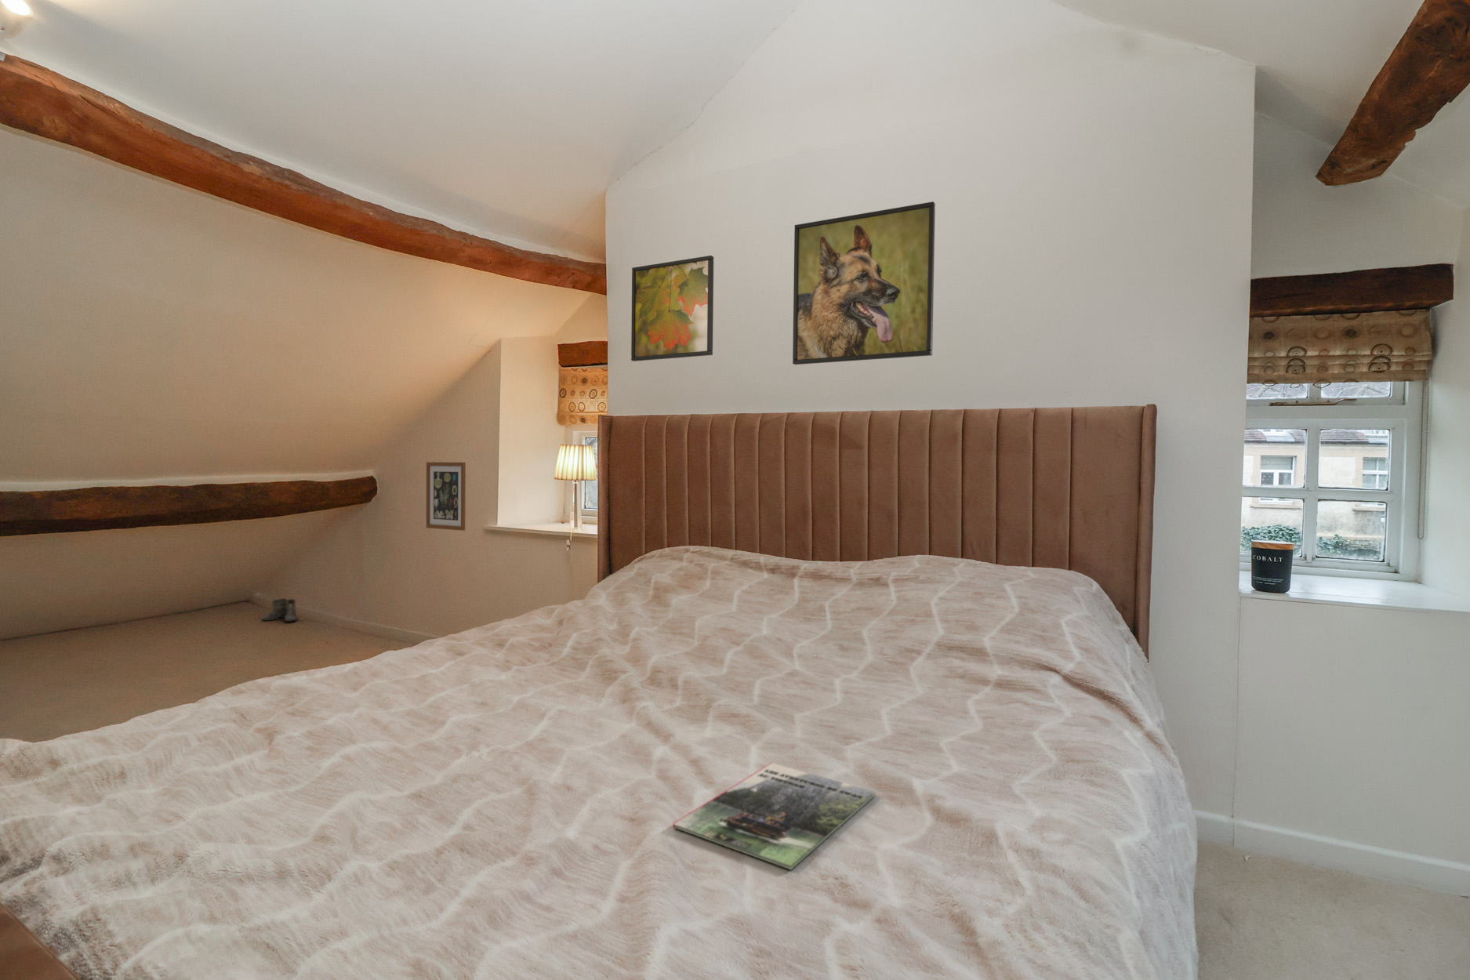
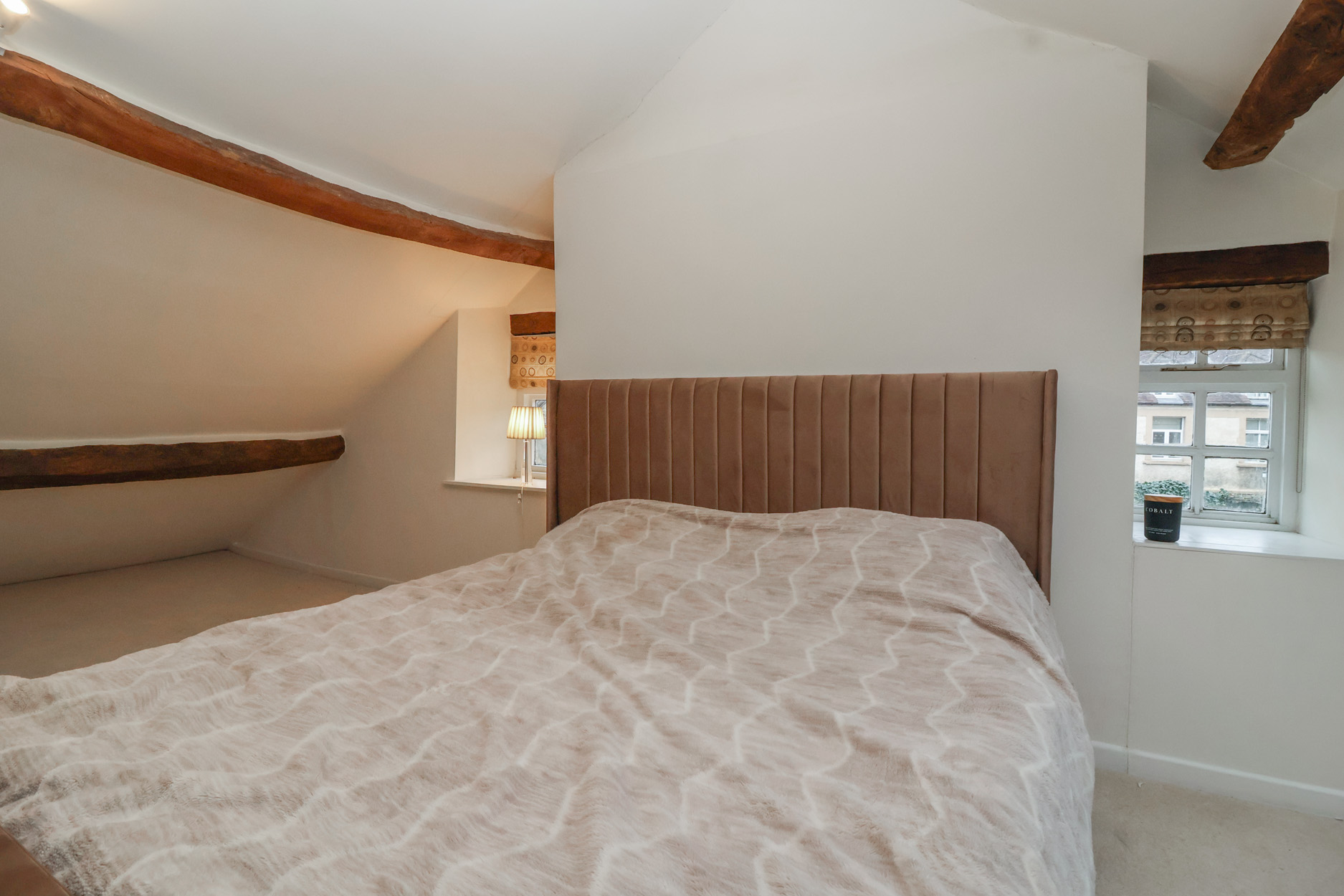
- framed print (860, 287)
- magazine (779, 808)
- boots (281, 609)
- wall art (445, 495)
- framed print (672, 310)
